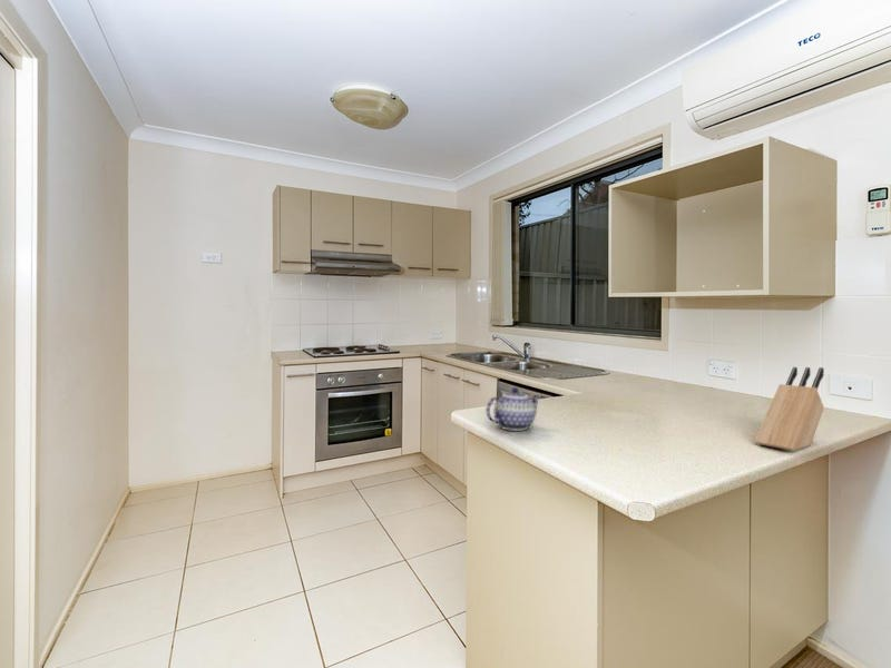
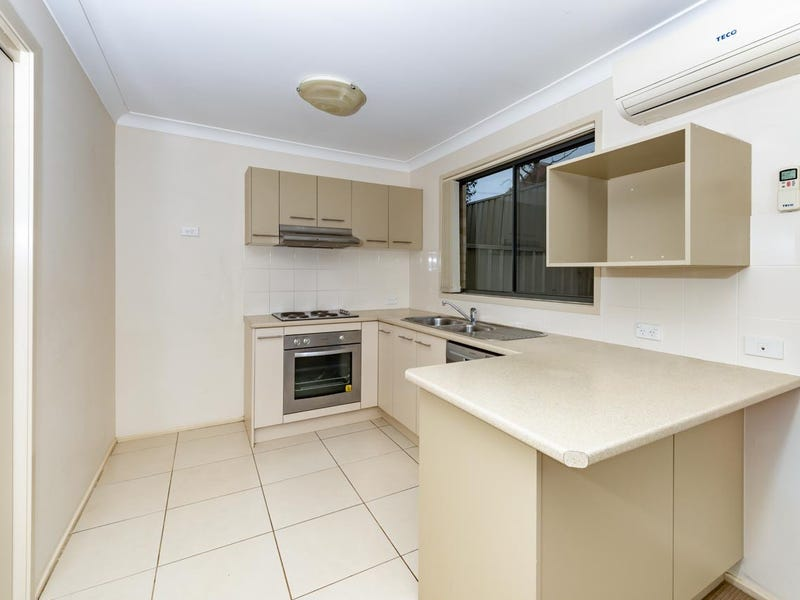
- knife block (792, 404)
- teapot (513, 407)
